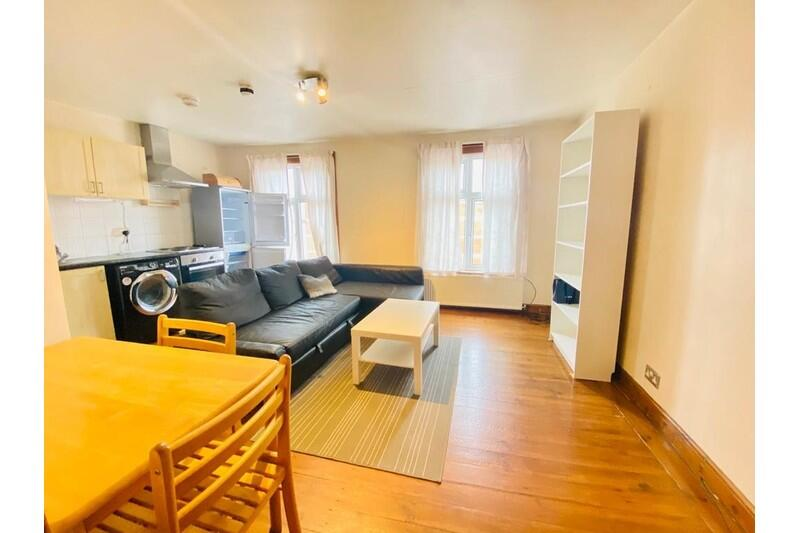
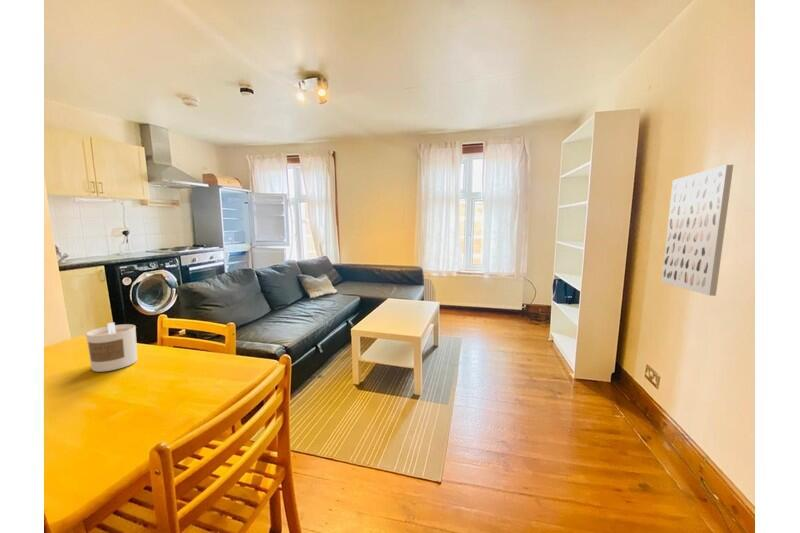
+ candle (113, 343)
+ wall art (692, 232)
